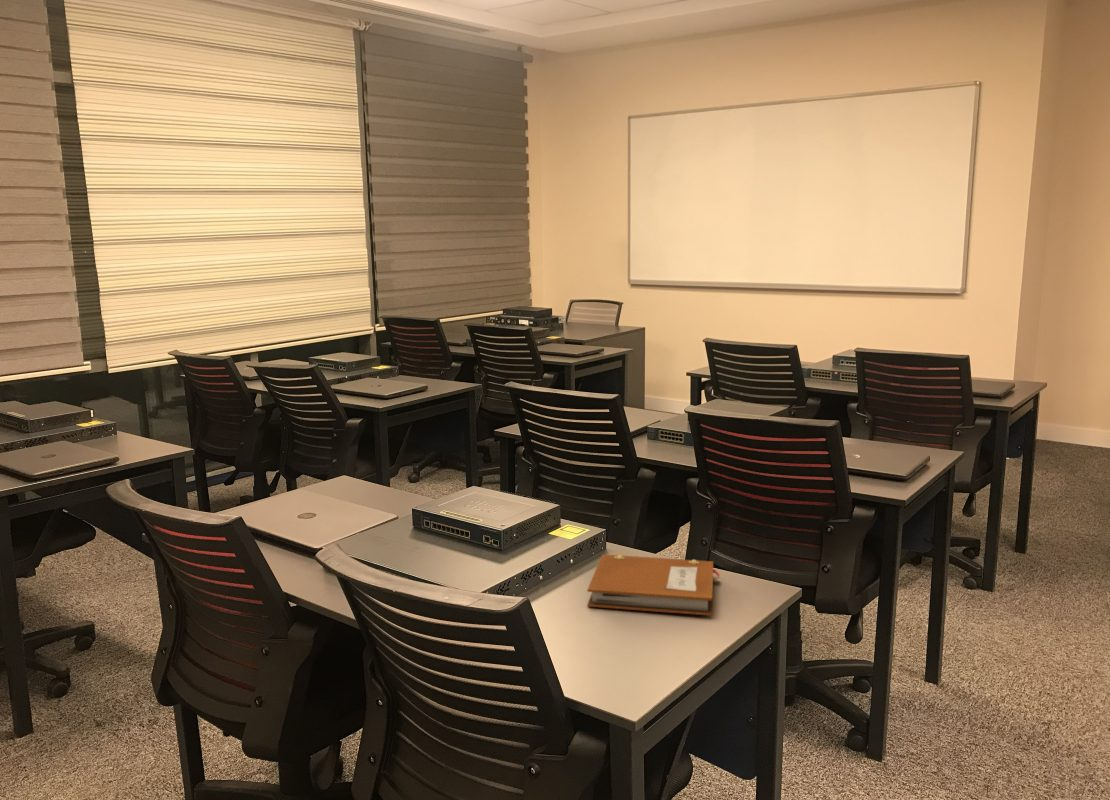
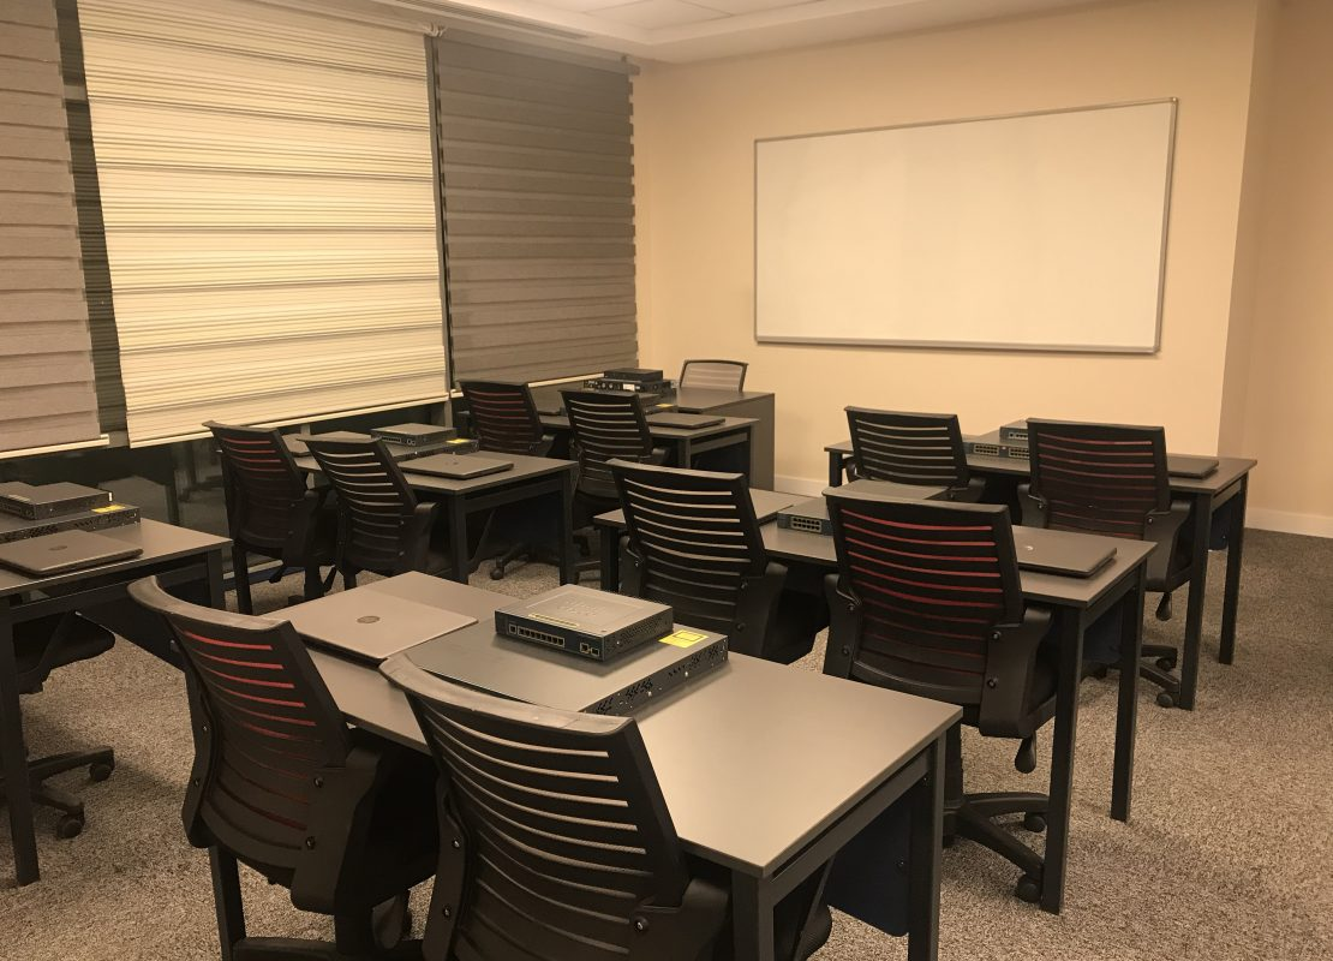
- notebook (656, 582)
